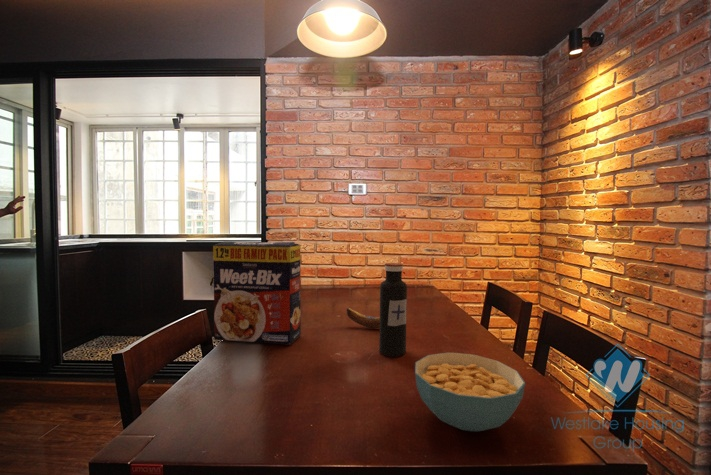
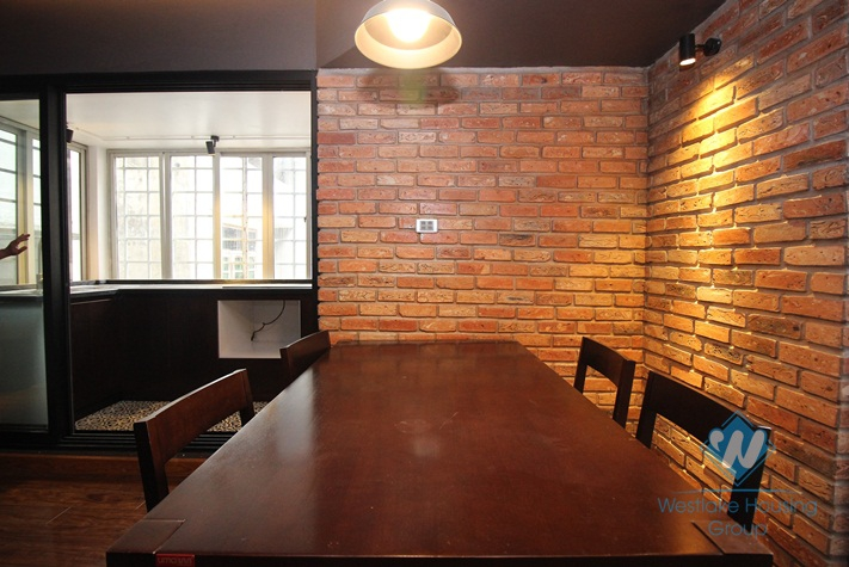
- cereal bowl (466, 397)
- banana (371, 317)
- water bottle (393, 308)
- cereal box (258, 290)
